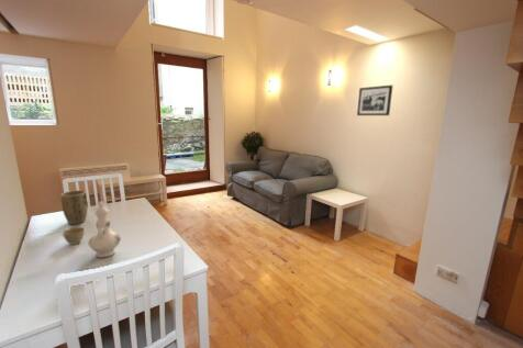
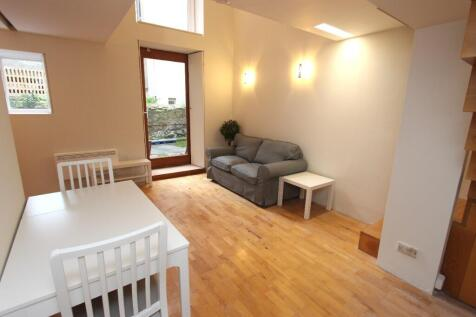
- chinaware (103, 226)
- flower pot (74, 236)
- picture frame (374, 101)
- plant pot (75, 206)
